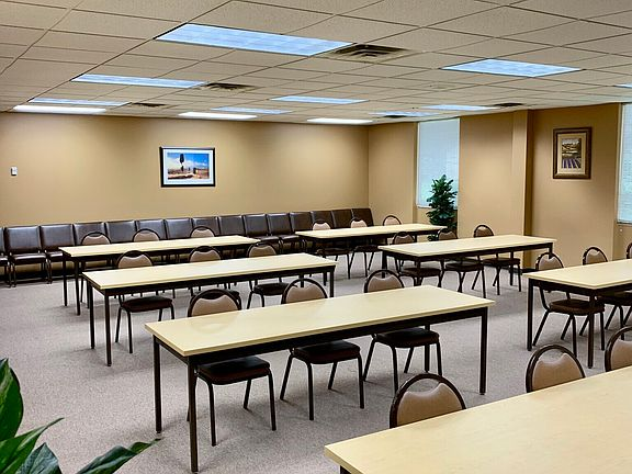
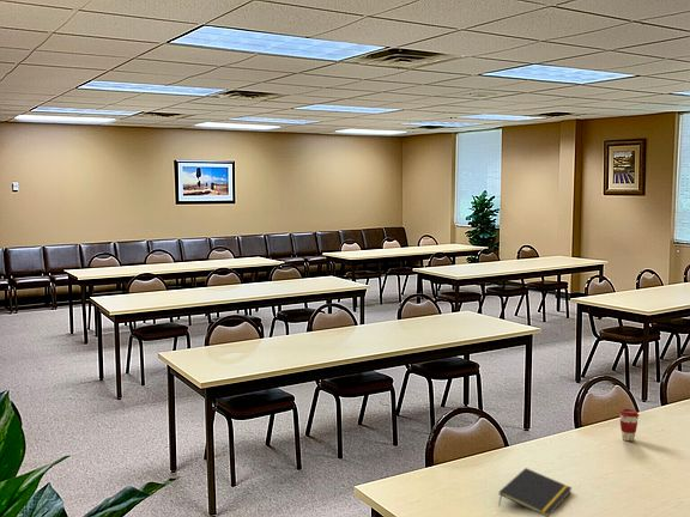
+ notepad (535, 491)
+ coffee cup (628, 425)
